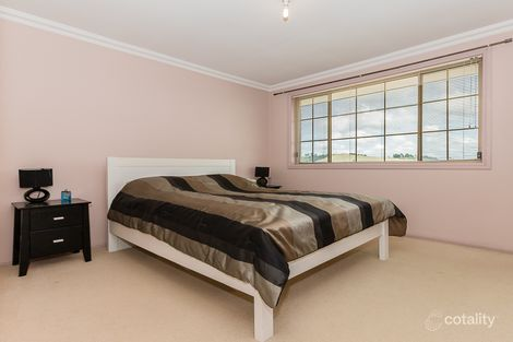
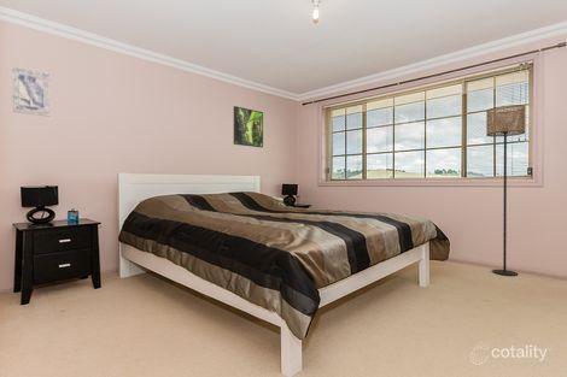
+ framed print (249, 128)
+ wall art (30, 92)
+ floor lamp (504, 190)
